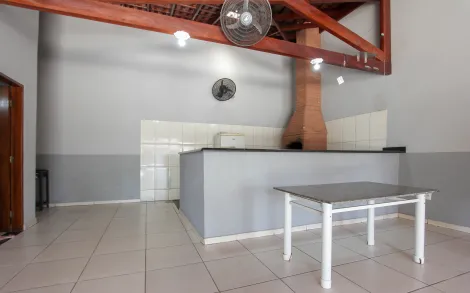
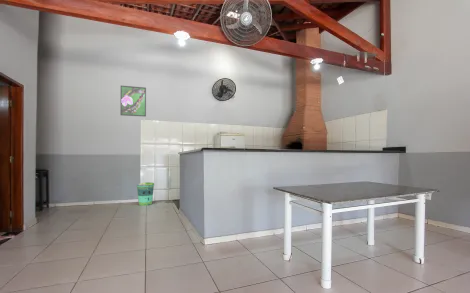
+ trash can (145, 193)
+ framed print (133, 101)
